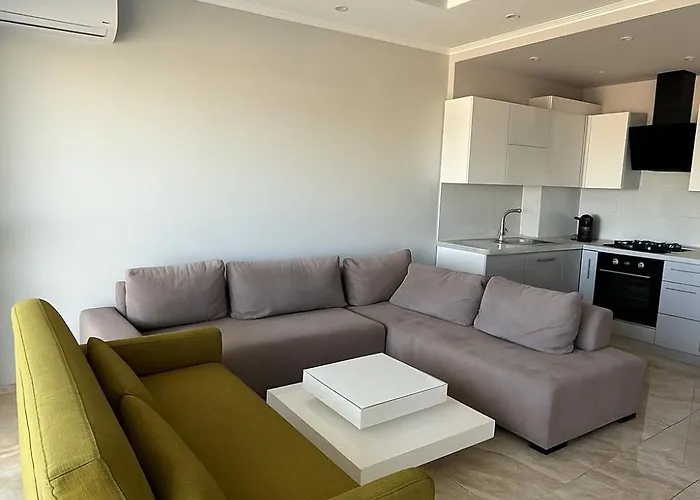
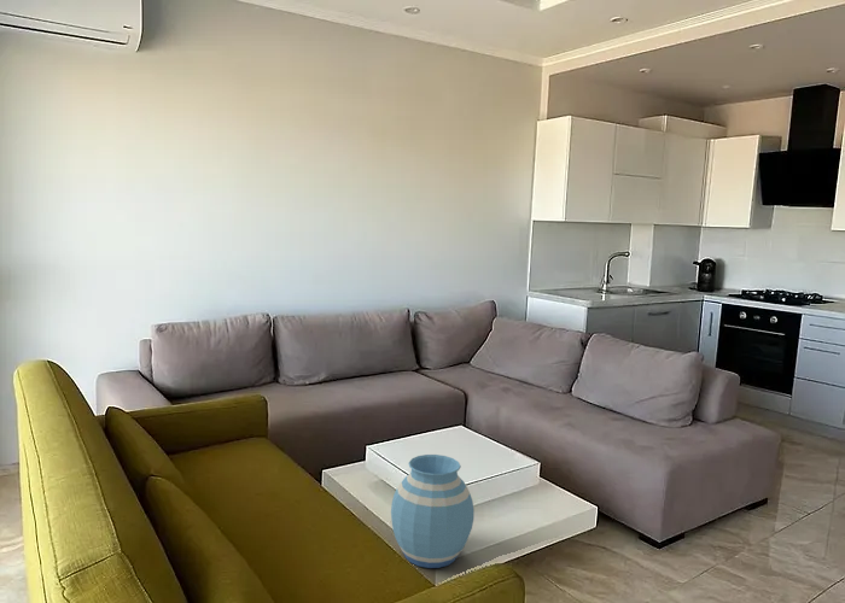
+ vase (432, 509)
